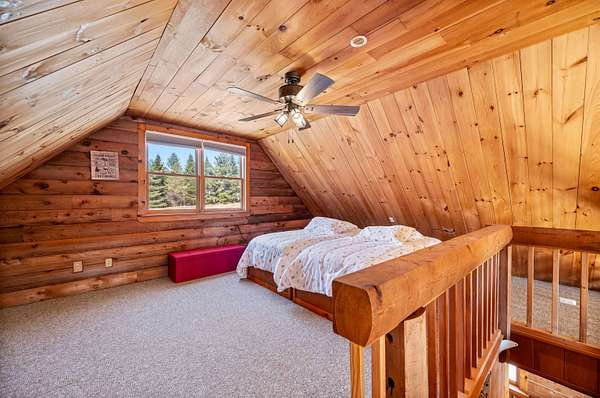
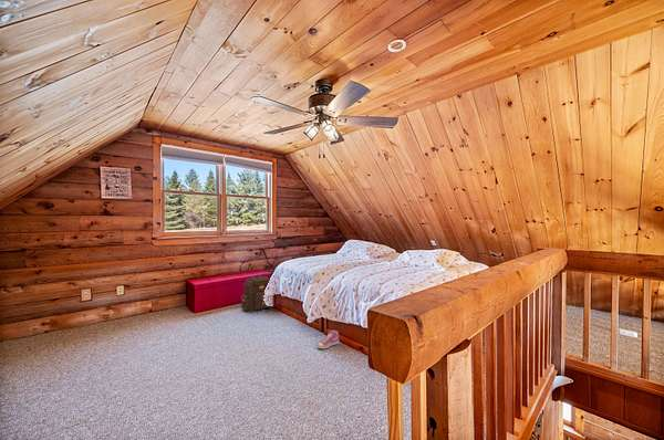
+ backpack (258, 291)
+ sneaker (328, 337)
